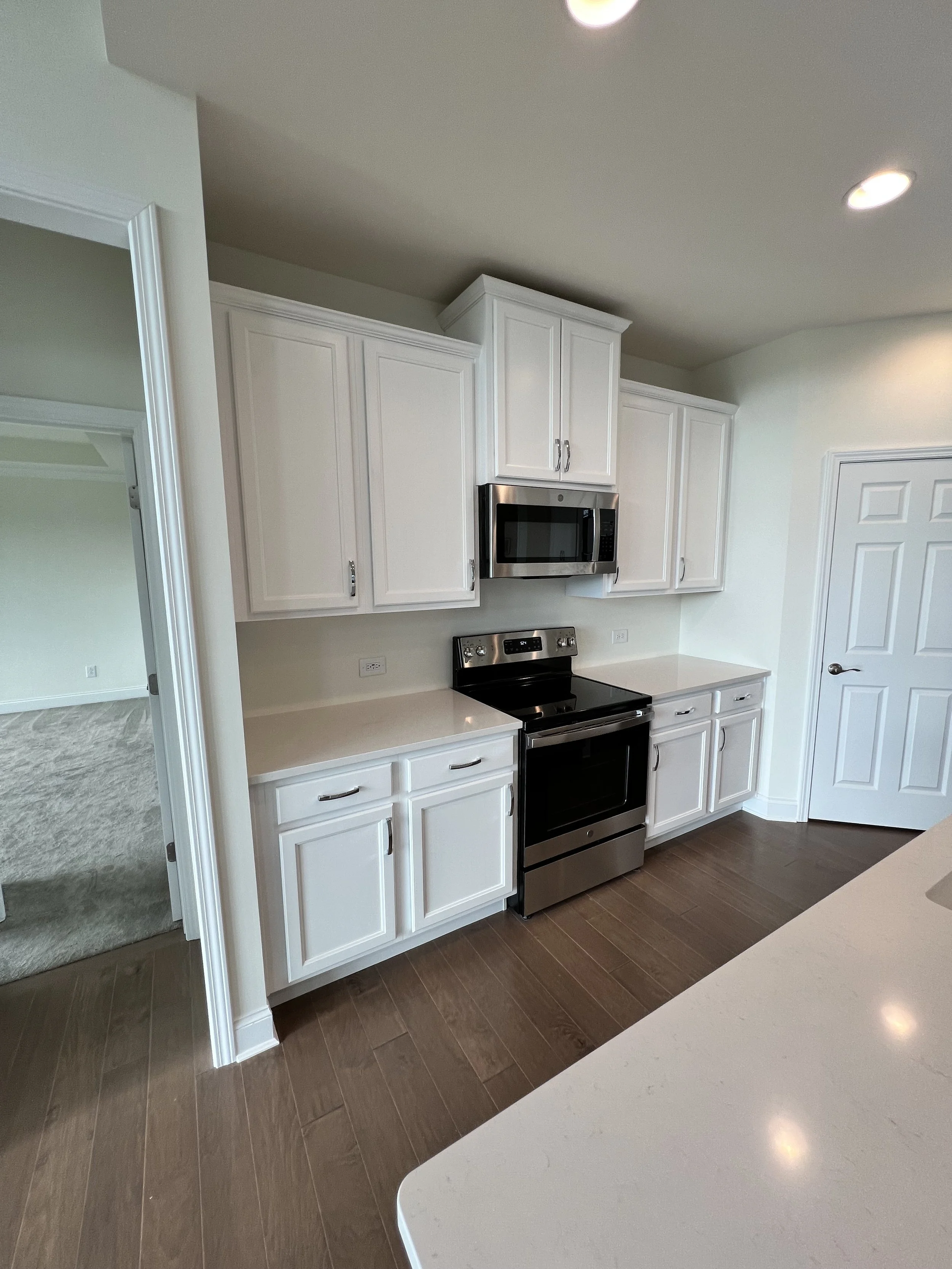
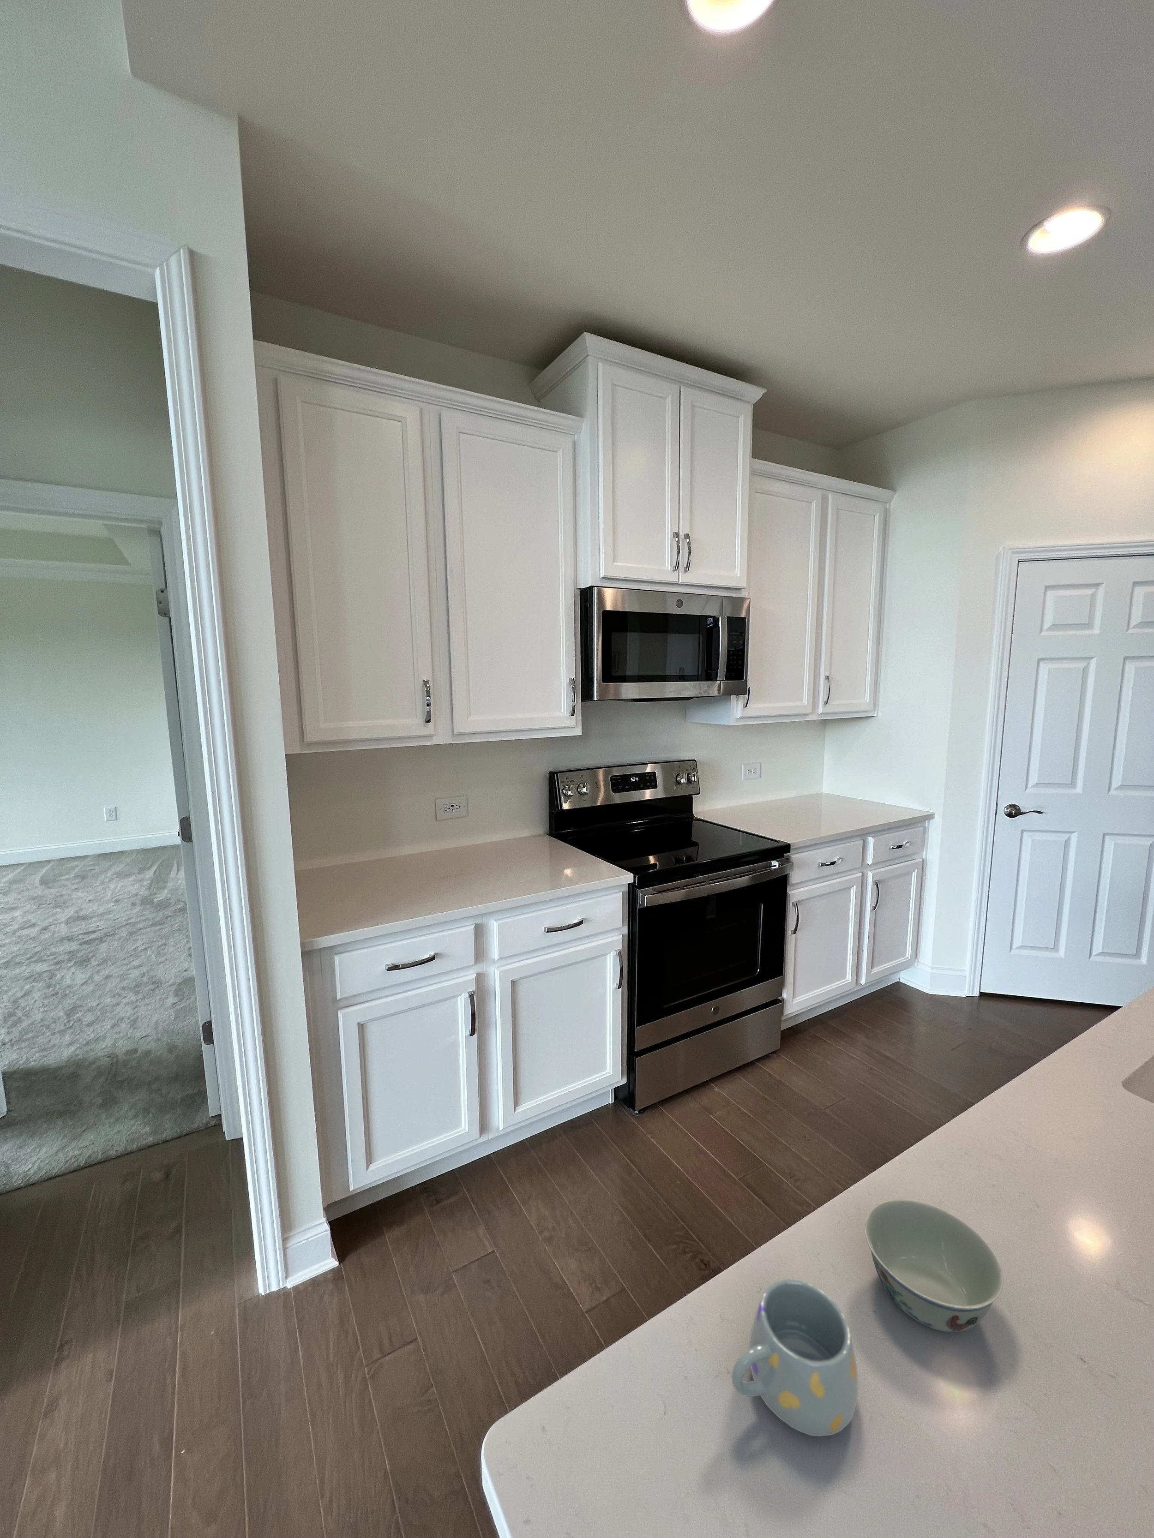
+ bowl (929, 1273)
+ mug (789, 1360)
